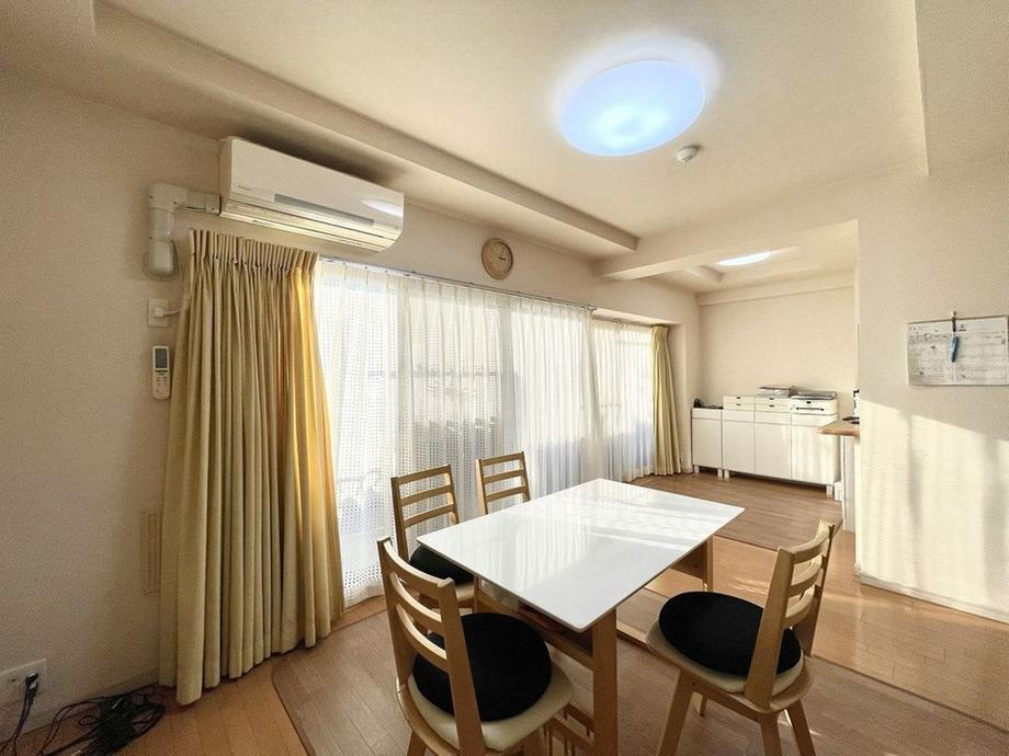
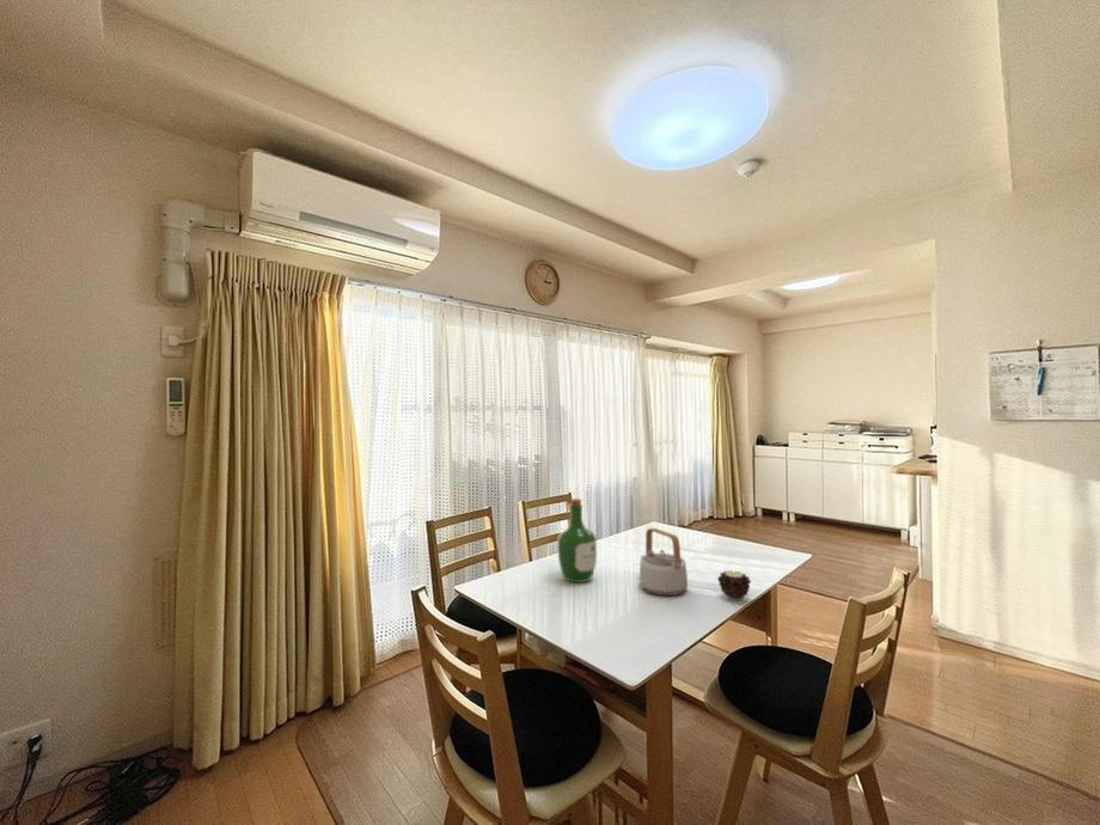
+ teapot (659, 557)
+ wine bottle (576, 537)
+ candle (734, 582)
